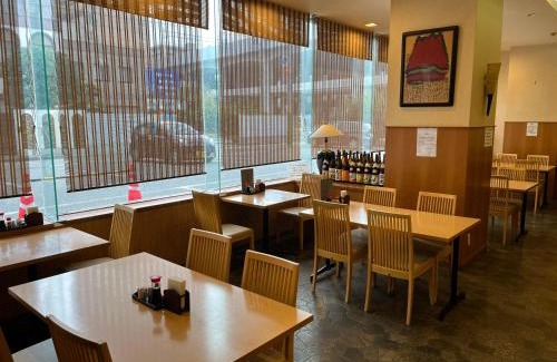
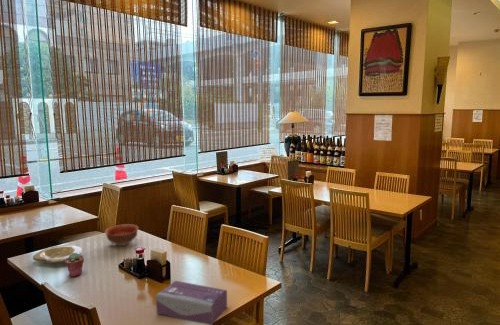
+ tissue box (192, 300)
+ bowl (122, 236)
+ plate (59, 255)
+ potted succulent (74, 263)
